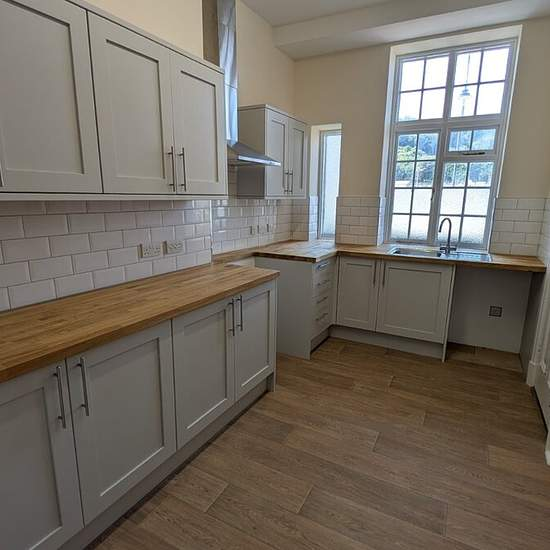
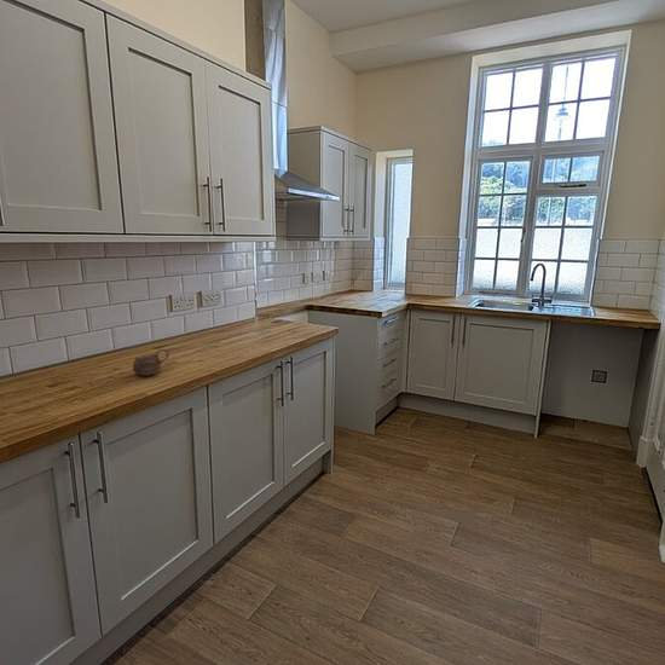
+ cup (149, 362)
